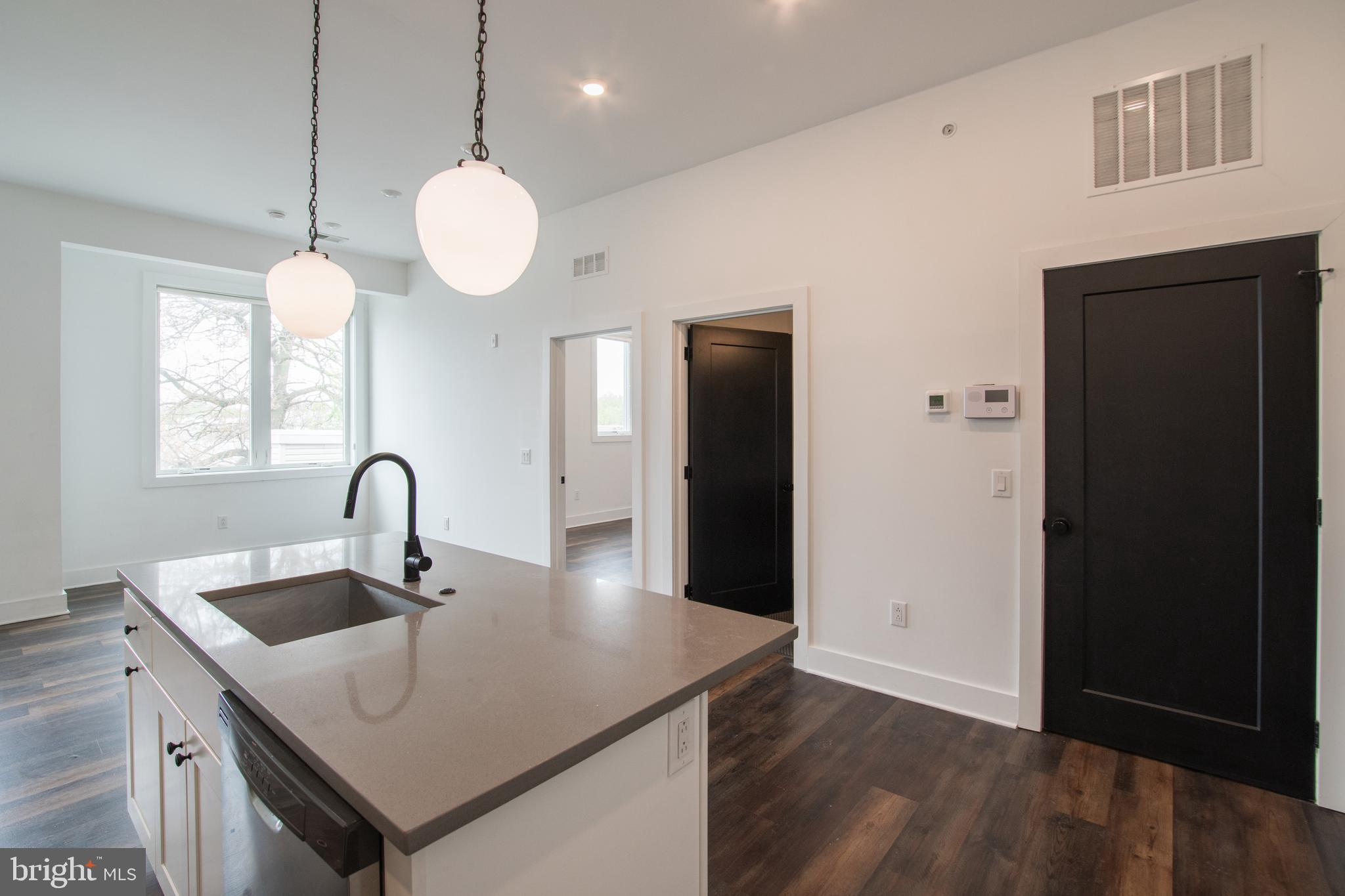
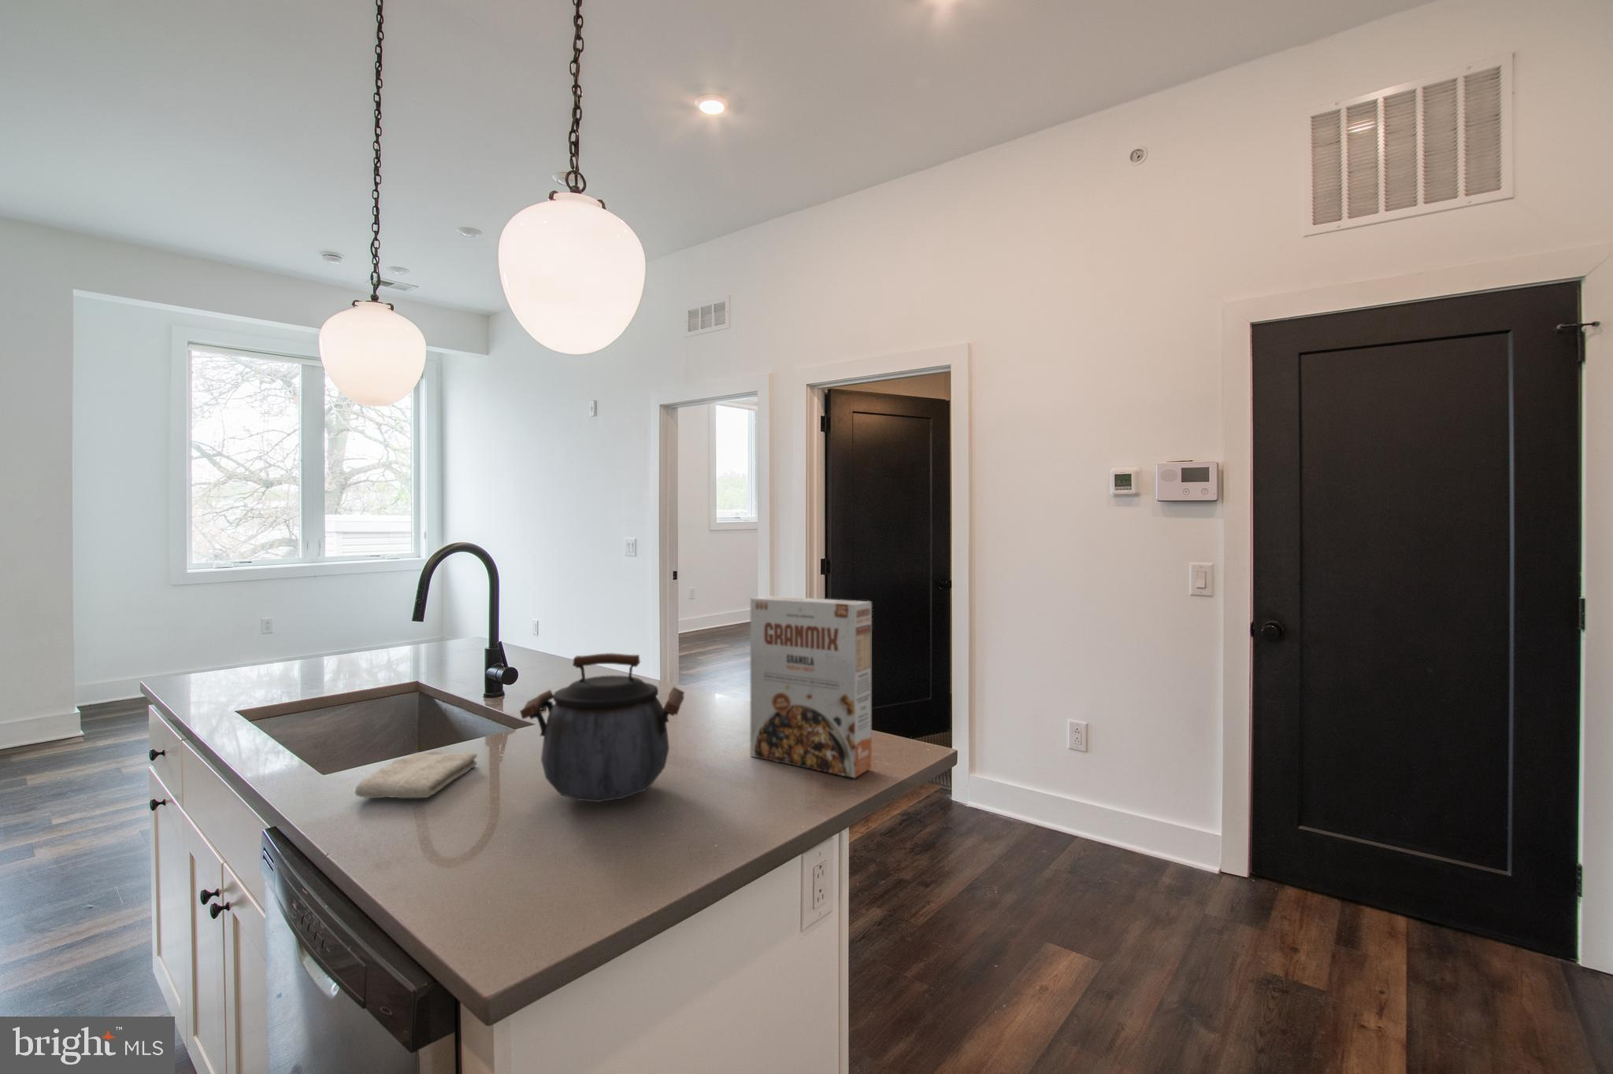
+ cereal box (808, 681)
+ washcloth (421, 773)
+ kettle (607, 724)
